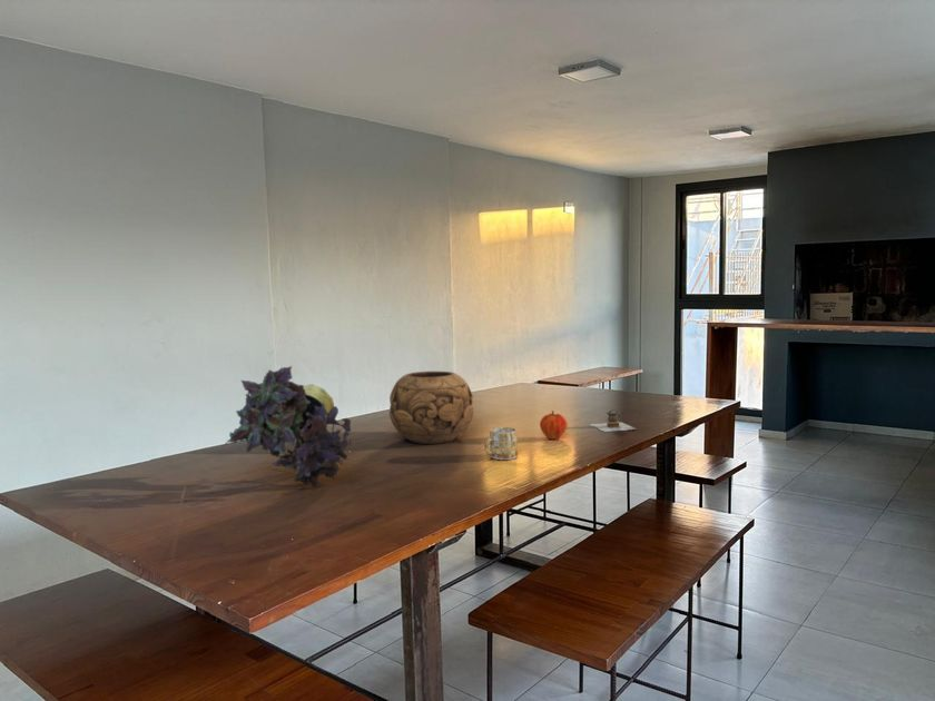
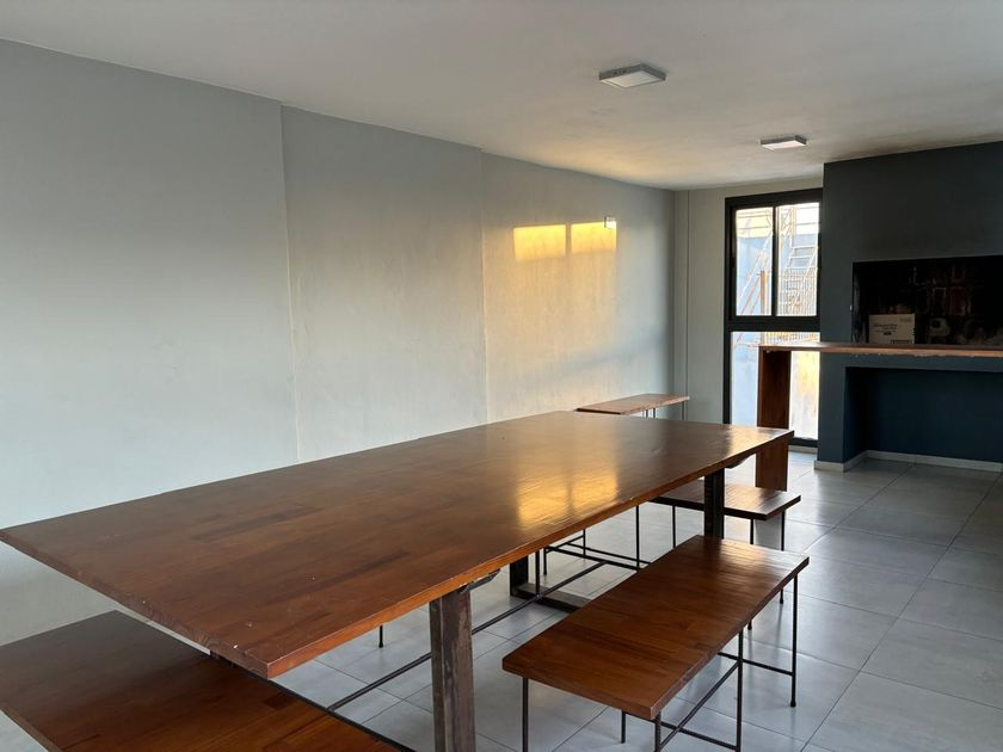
- mug (500, 444)
- decorative bowl (431, 406)
- fruit (553, 424)
- teapot (612, 417)
- plant (293, 424)
